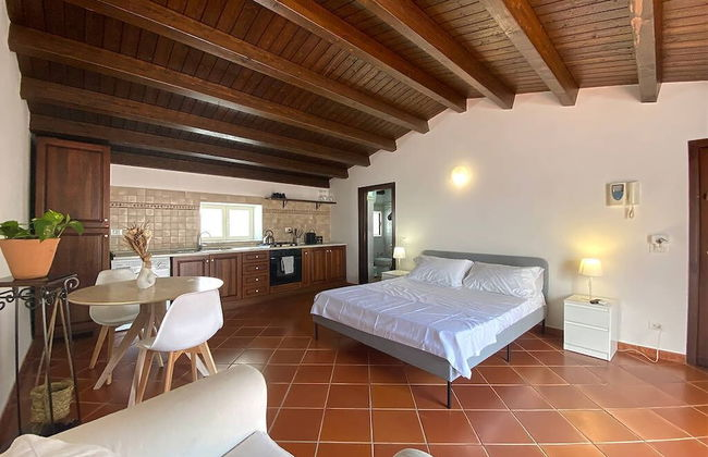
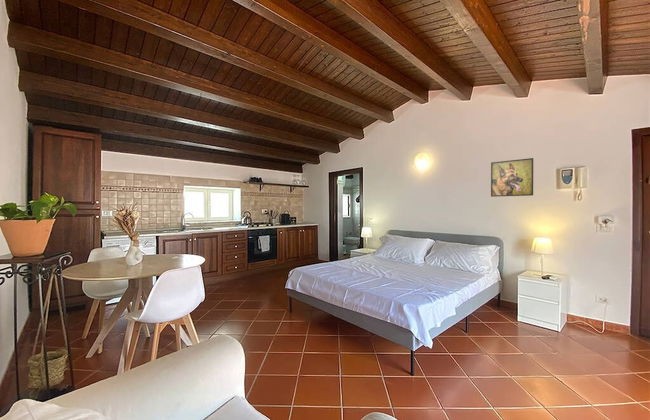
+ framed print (511, 178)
